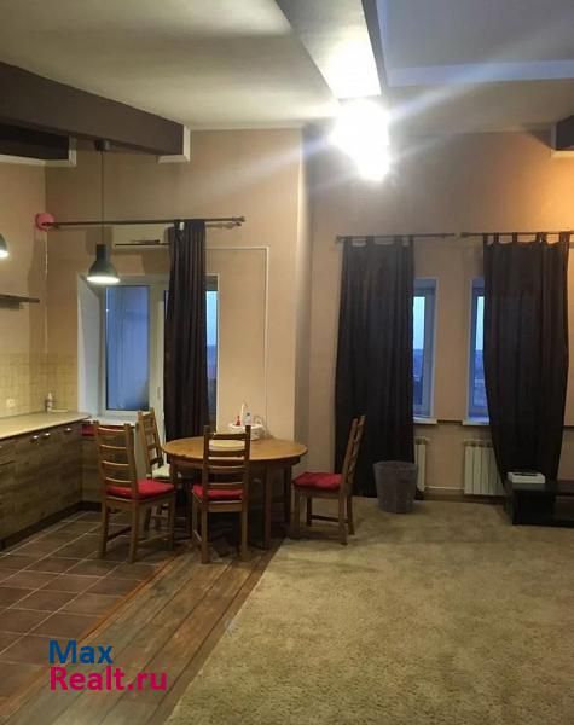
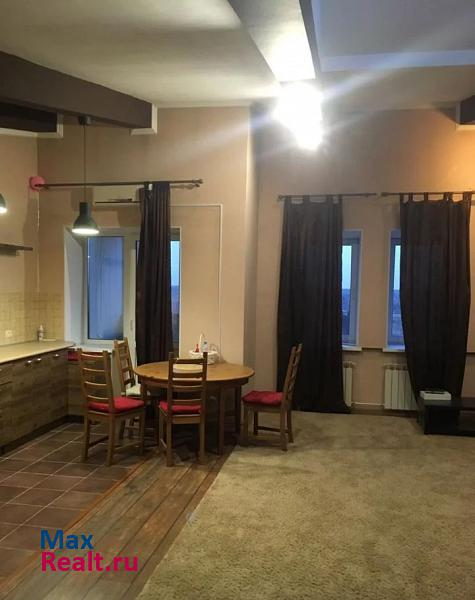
- waste bin (395, 486)
